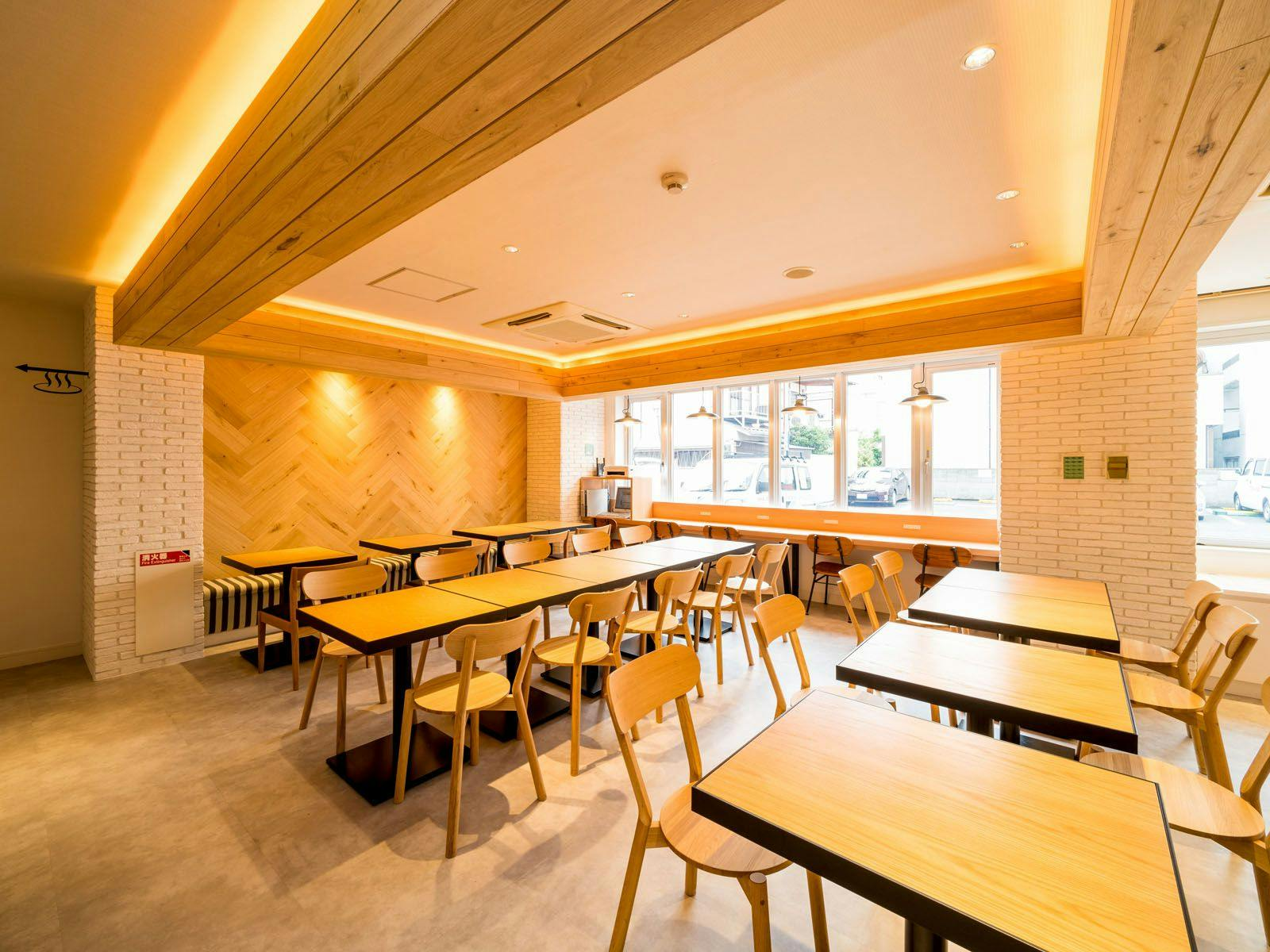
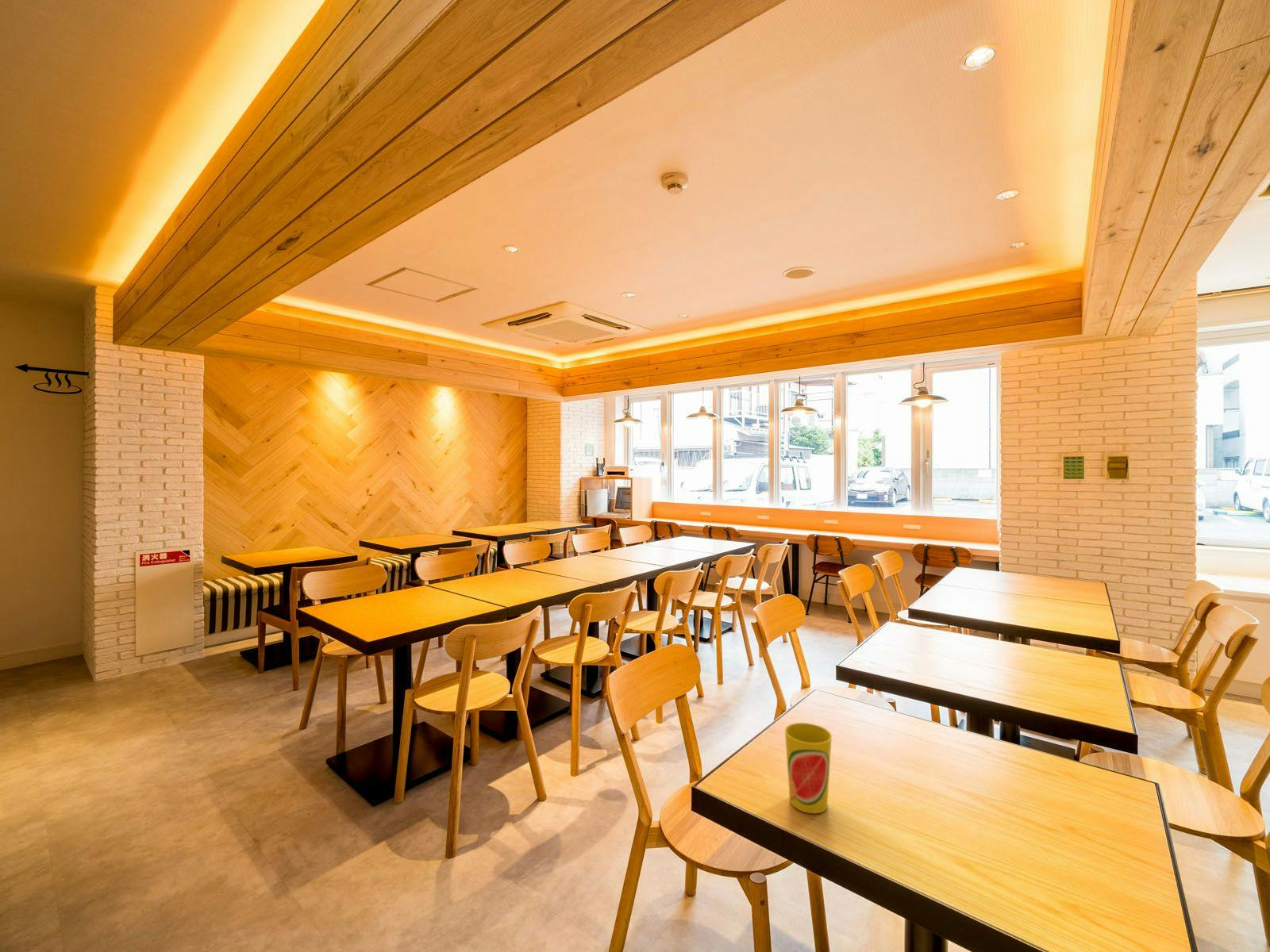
+ cup (808, 767)
